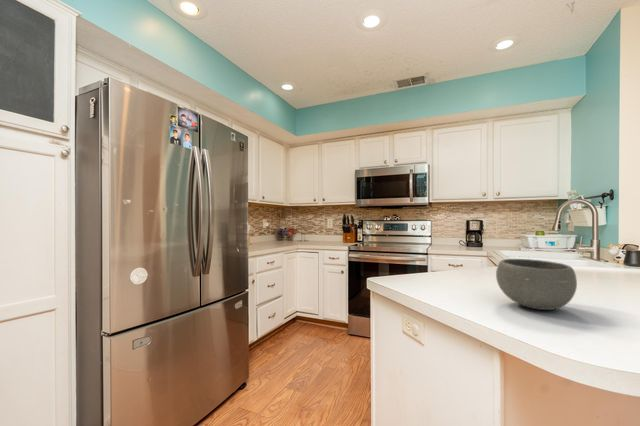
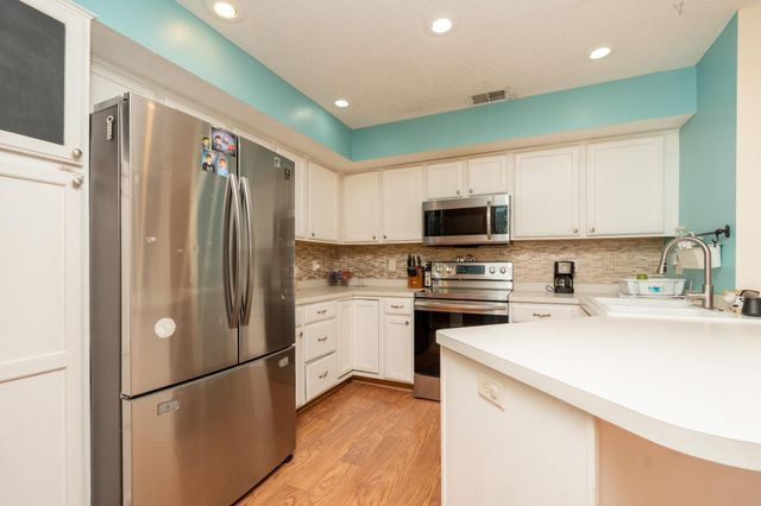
- bowl (533, 284)
